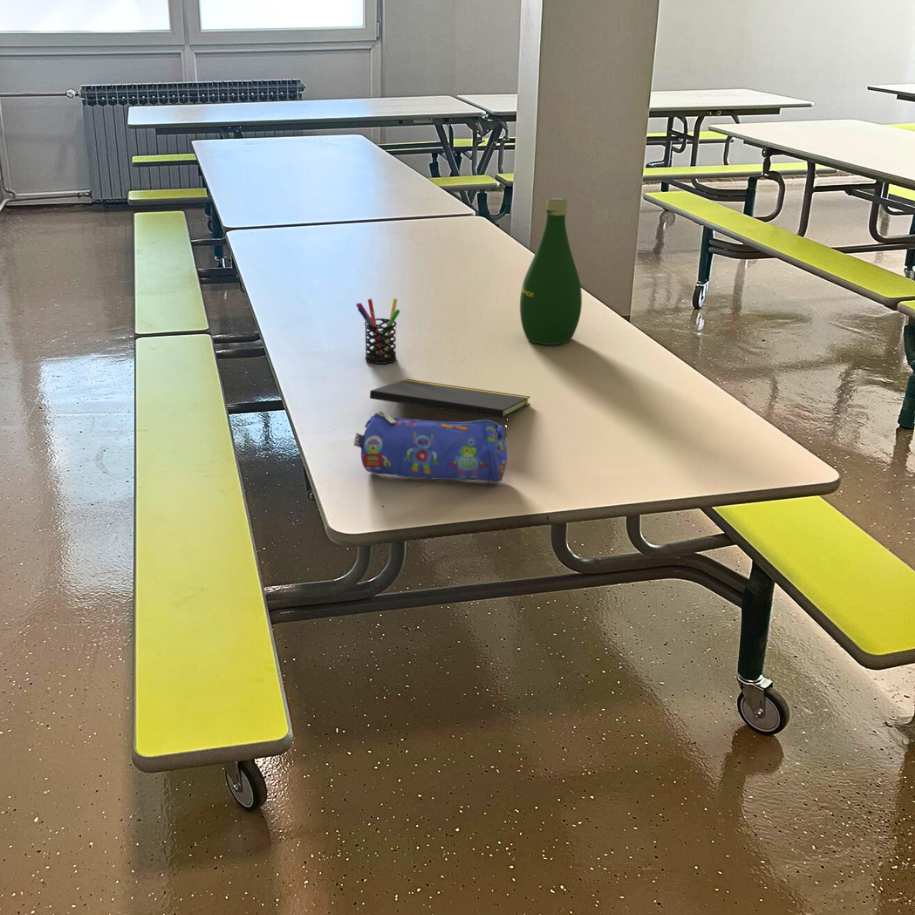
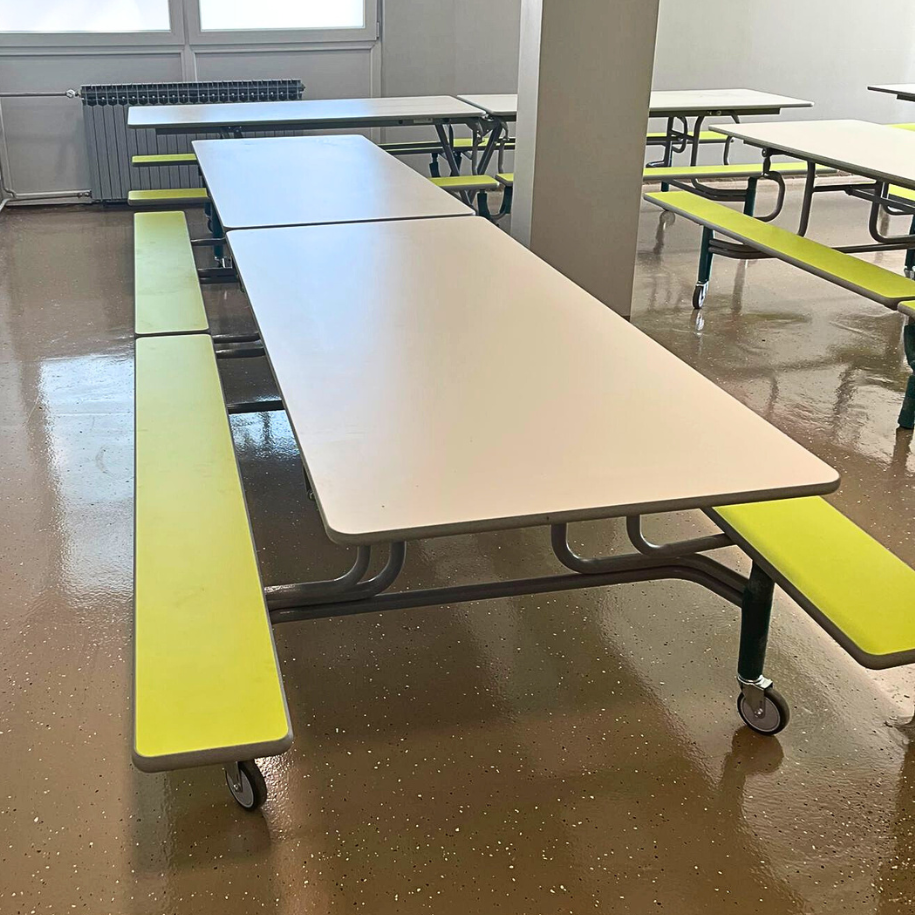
- bottle (552, 270)
- pen holder (382, 328)
- notepad (451, 397)
- pencil case (432, 446)
